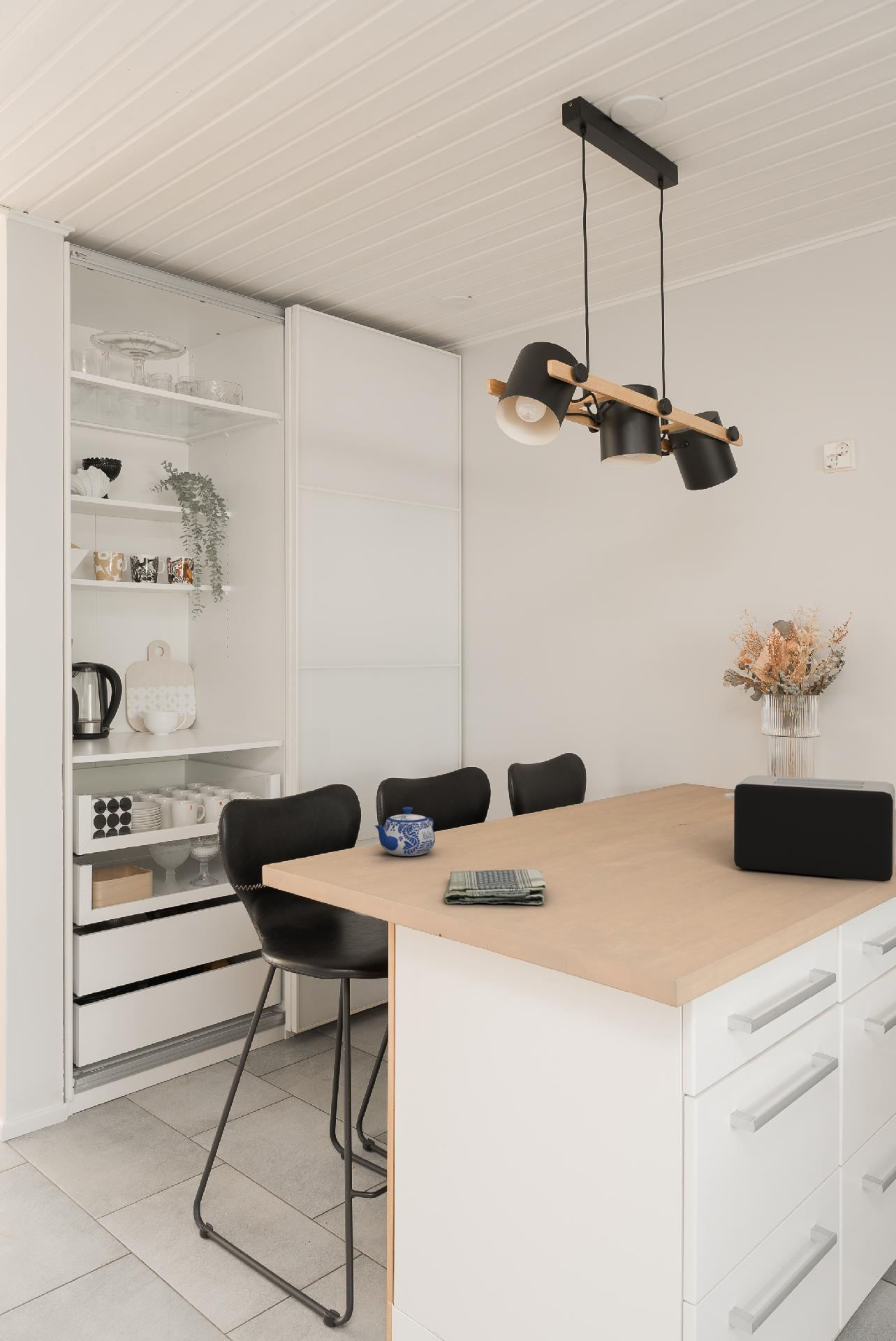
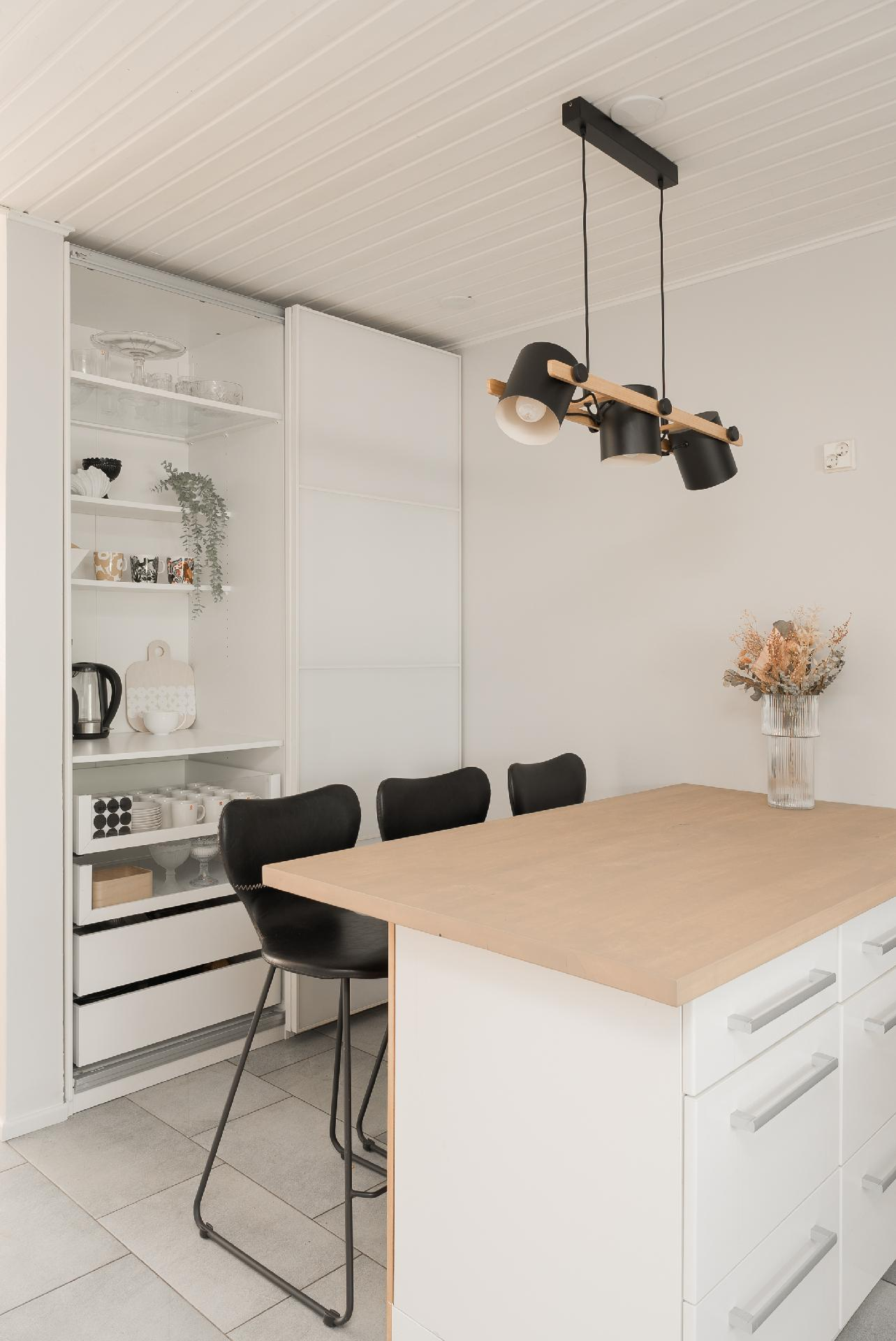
- dish towel (495, 884)
- teapot (404, 830)
- toaster (814, 825)
